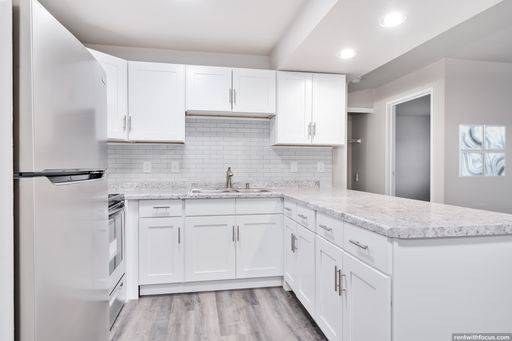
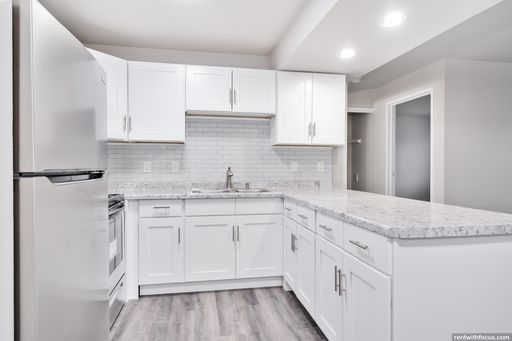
- wall art (482, 152)
